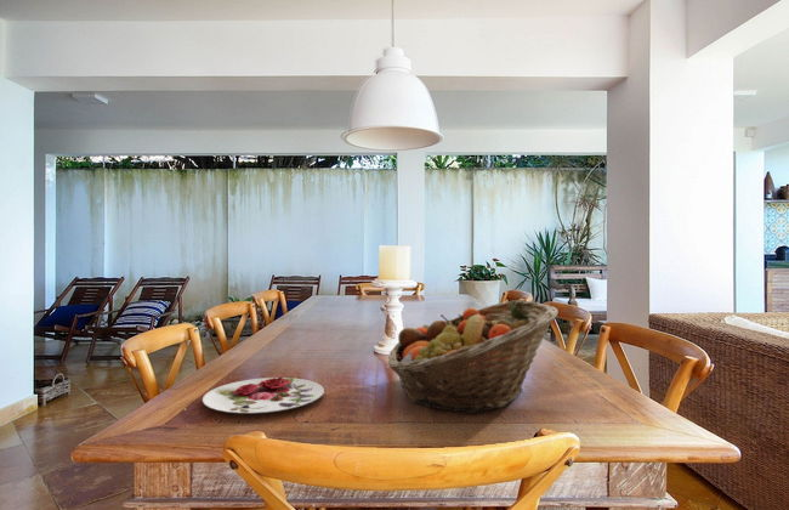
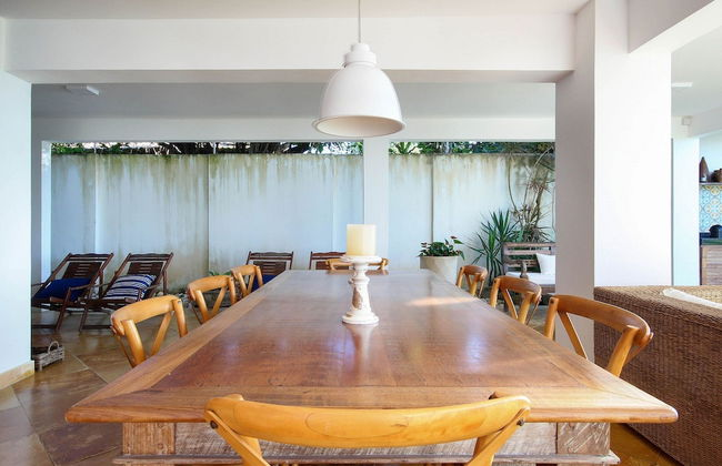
- plate (265, 392)
- fruit basket (469, 346)
